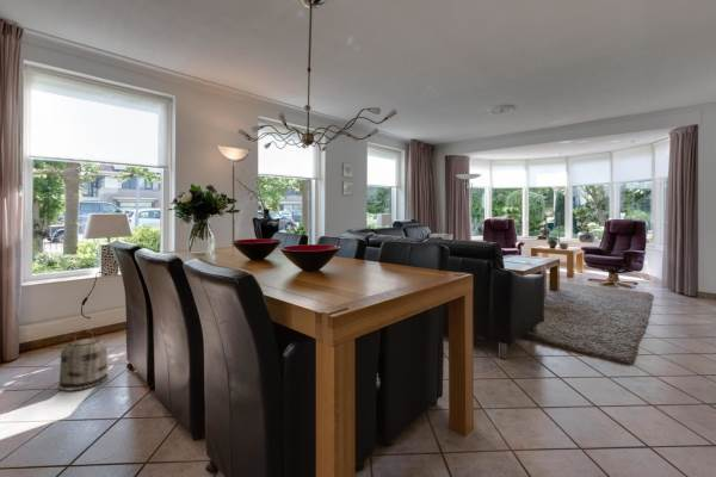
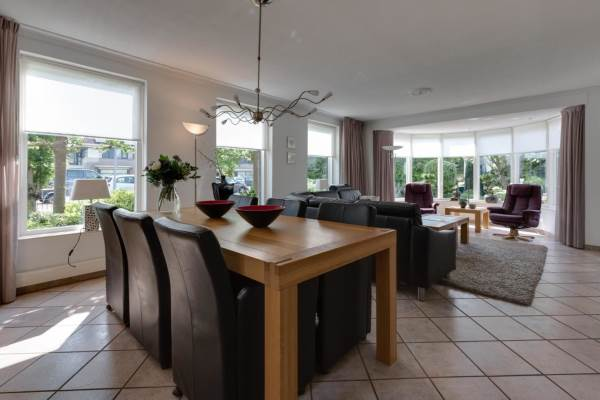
- basket (84, 355)
